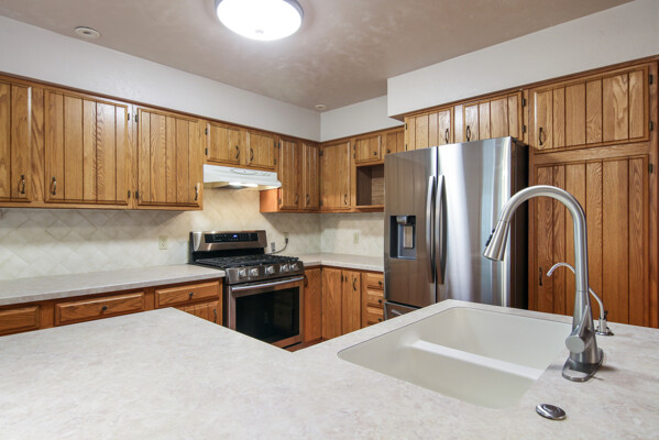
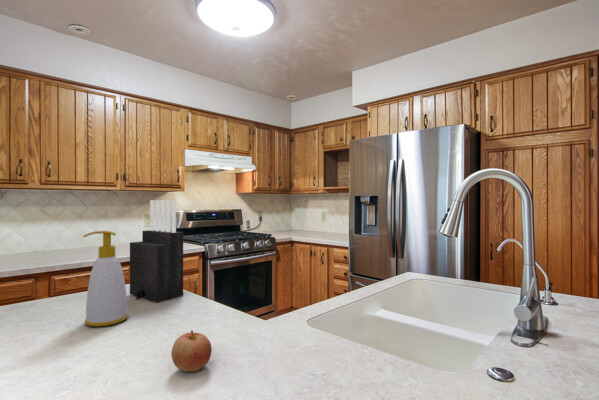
+ apple (191, 349)
+ knife block (153, 248)
+ soap bottle (106, 275)
